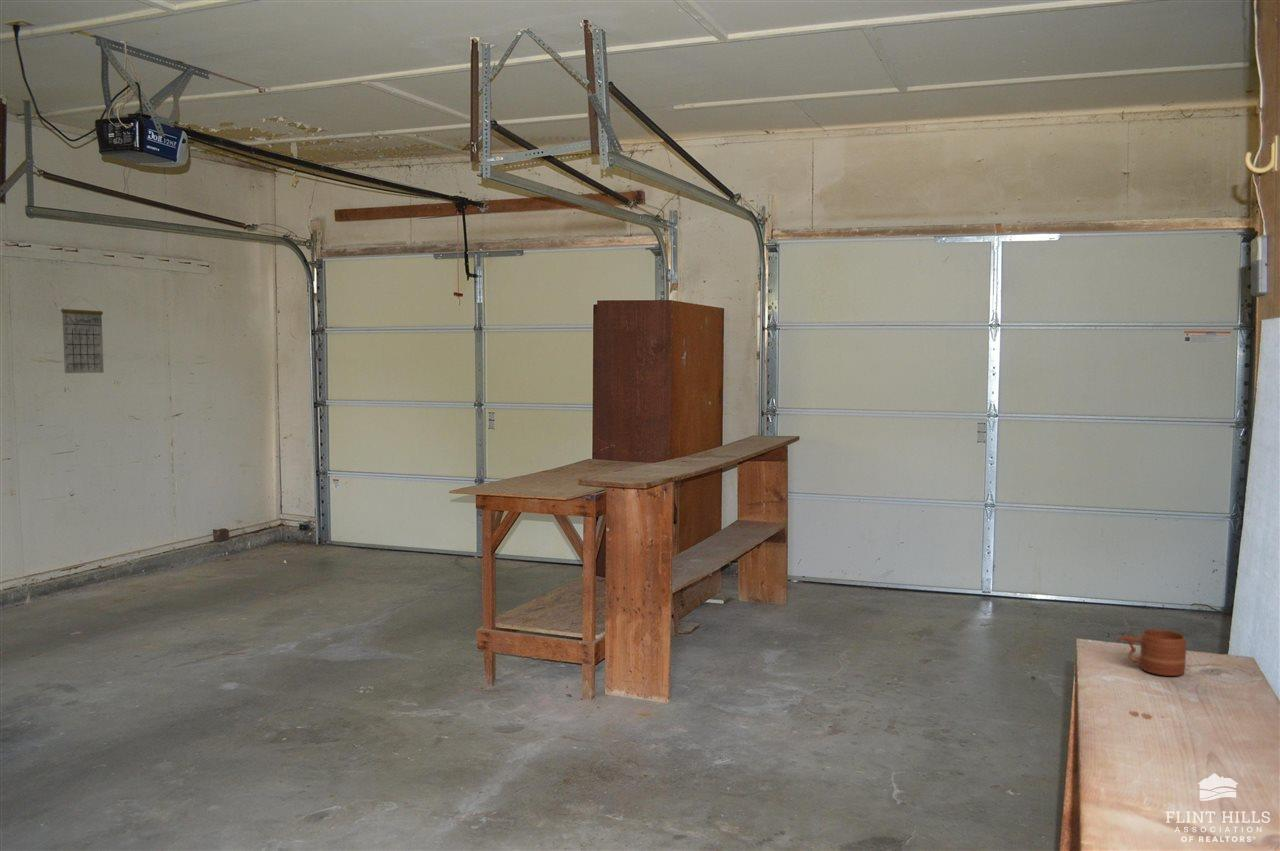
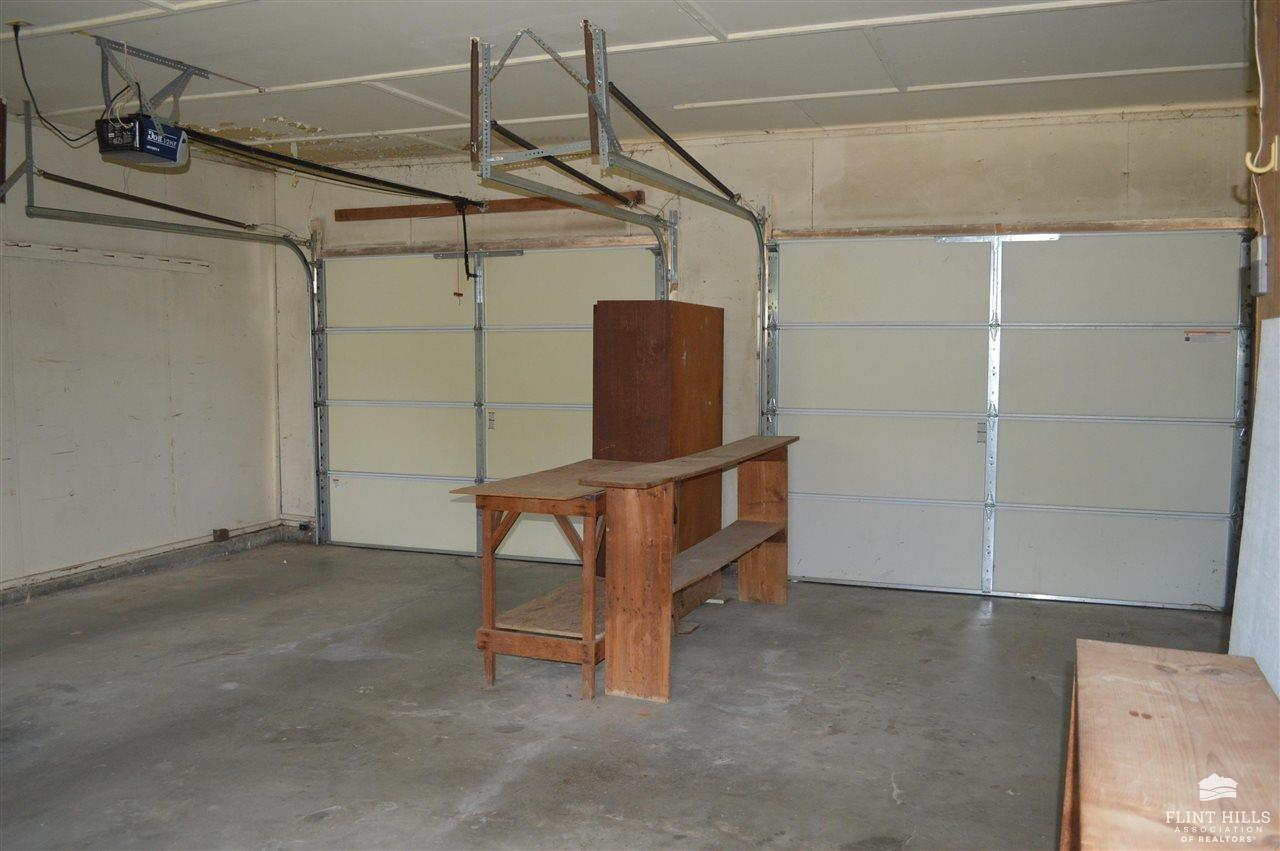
- mug (1150, 650)
- calendar (83, 334)
